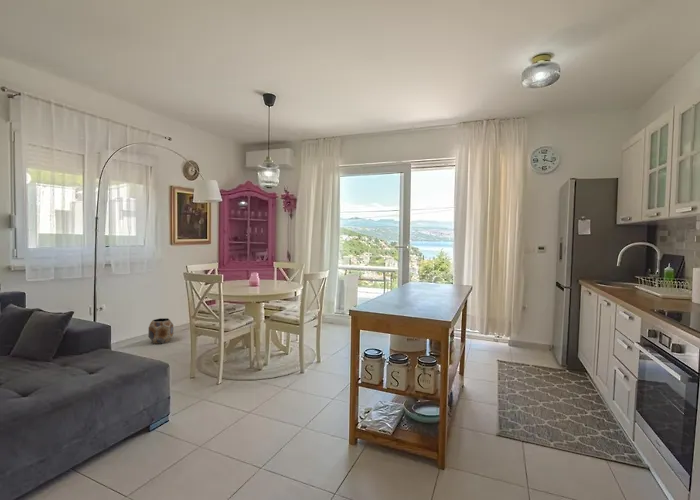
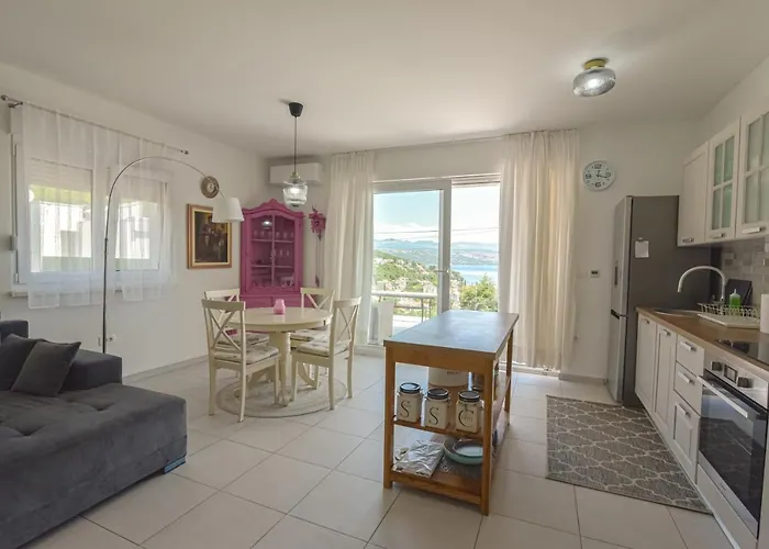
- planter (161, 330)
